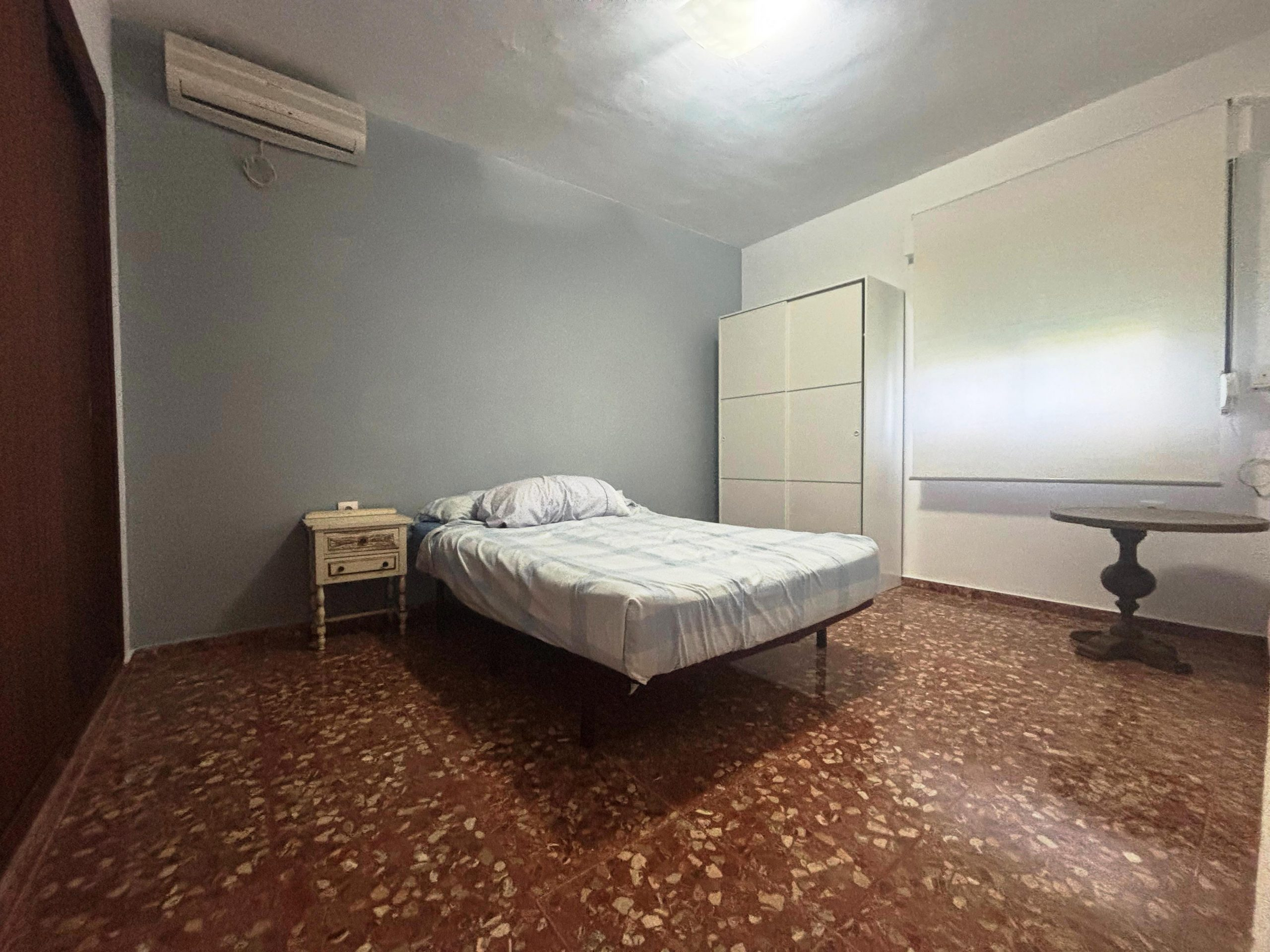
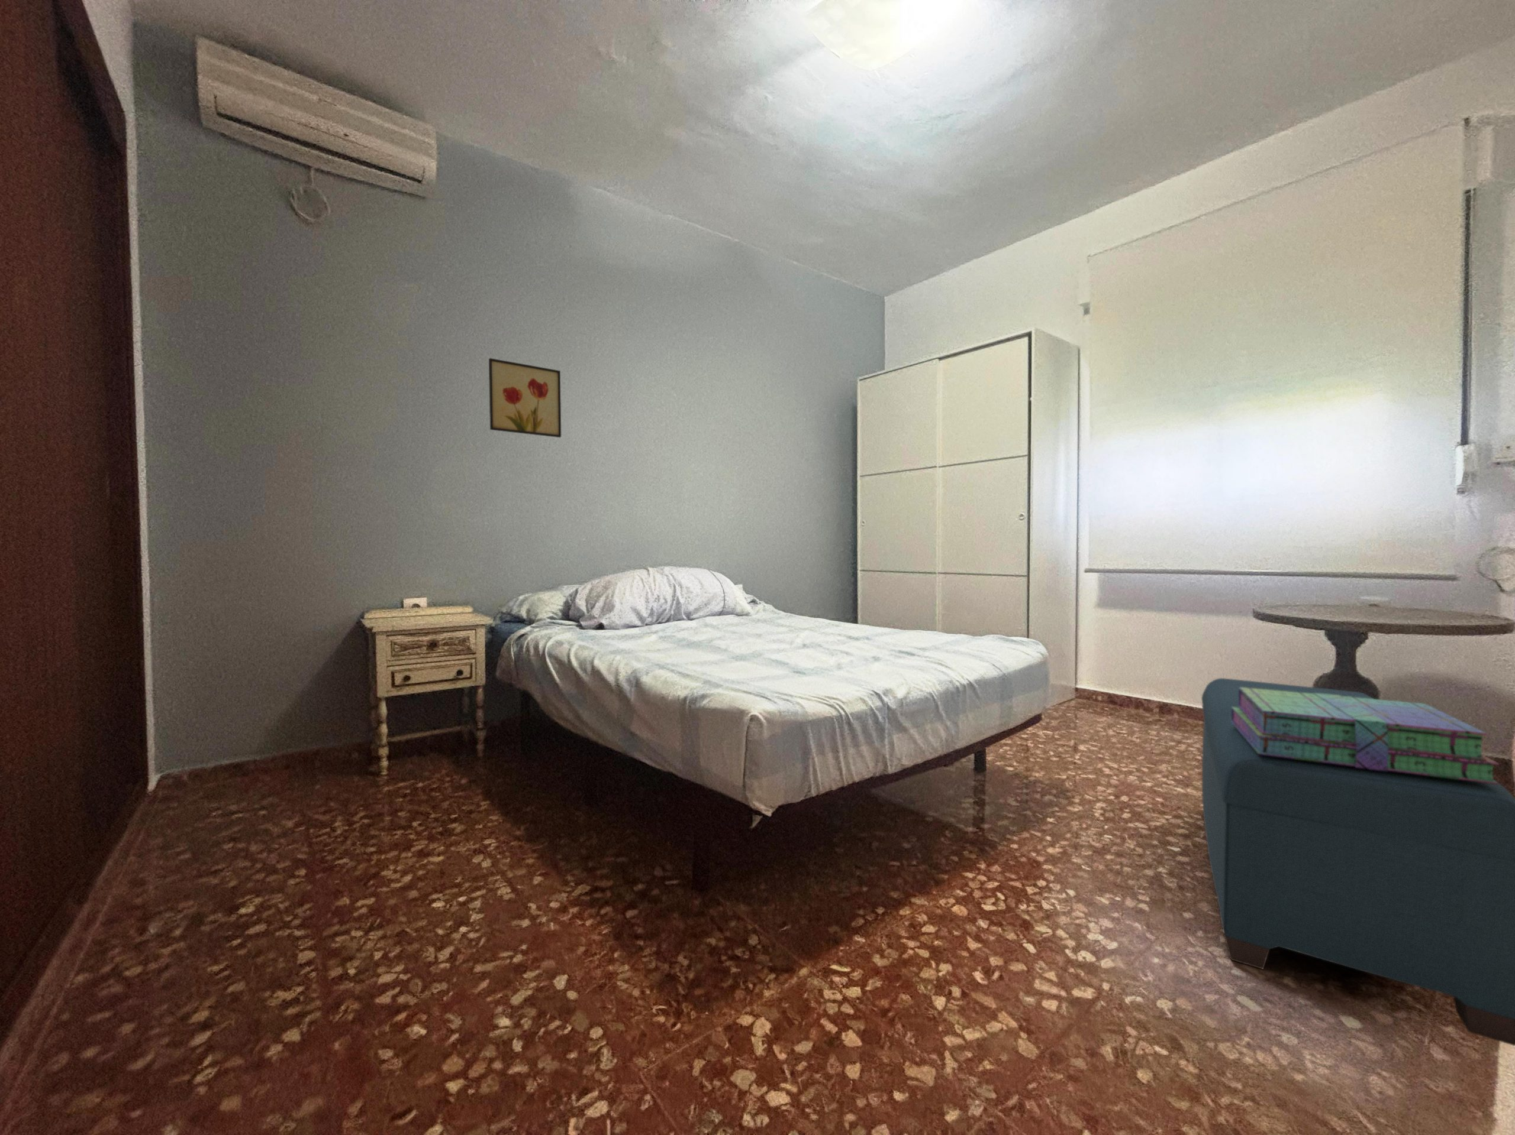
+ bench (1316, 804)
+ wall art (526, 399)
+ stack of books (1344, 726)
